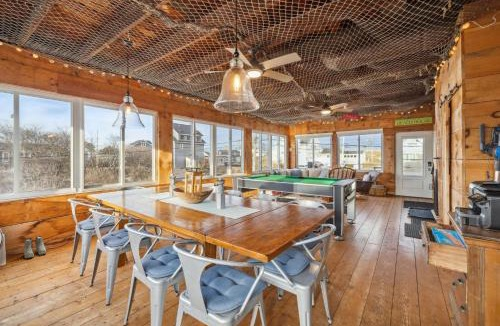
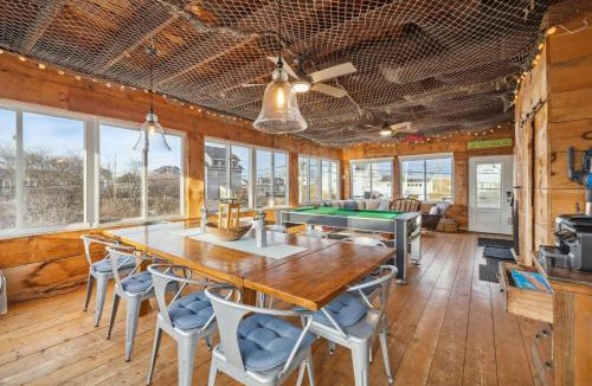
- boots (36, 246)
